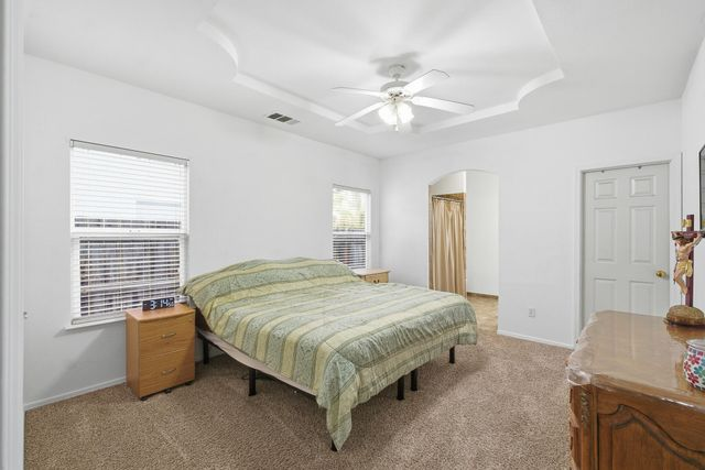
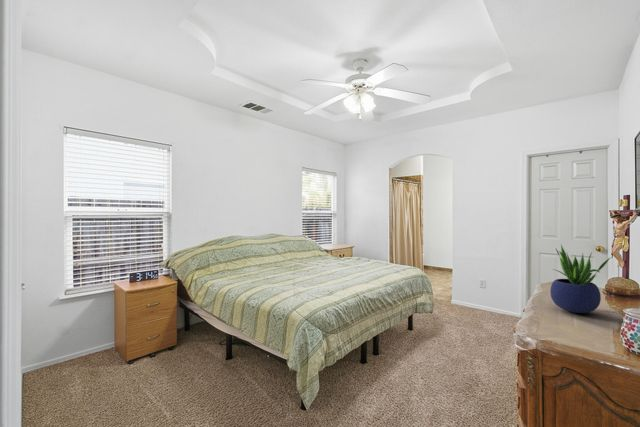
+ potted plant (578, 278)
